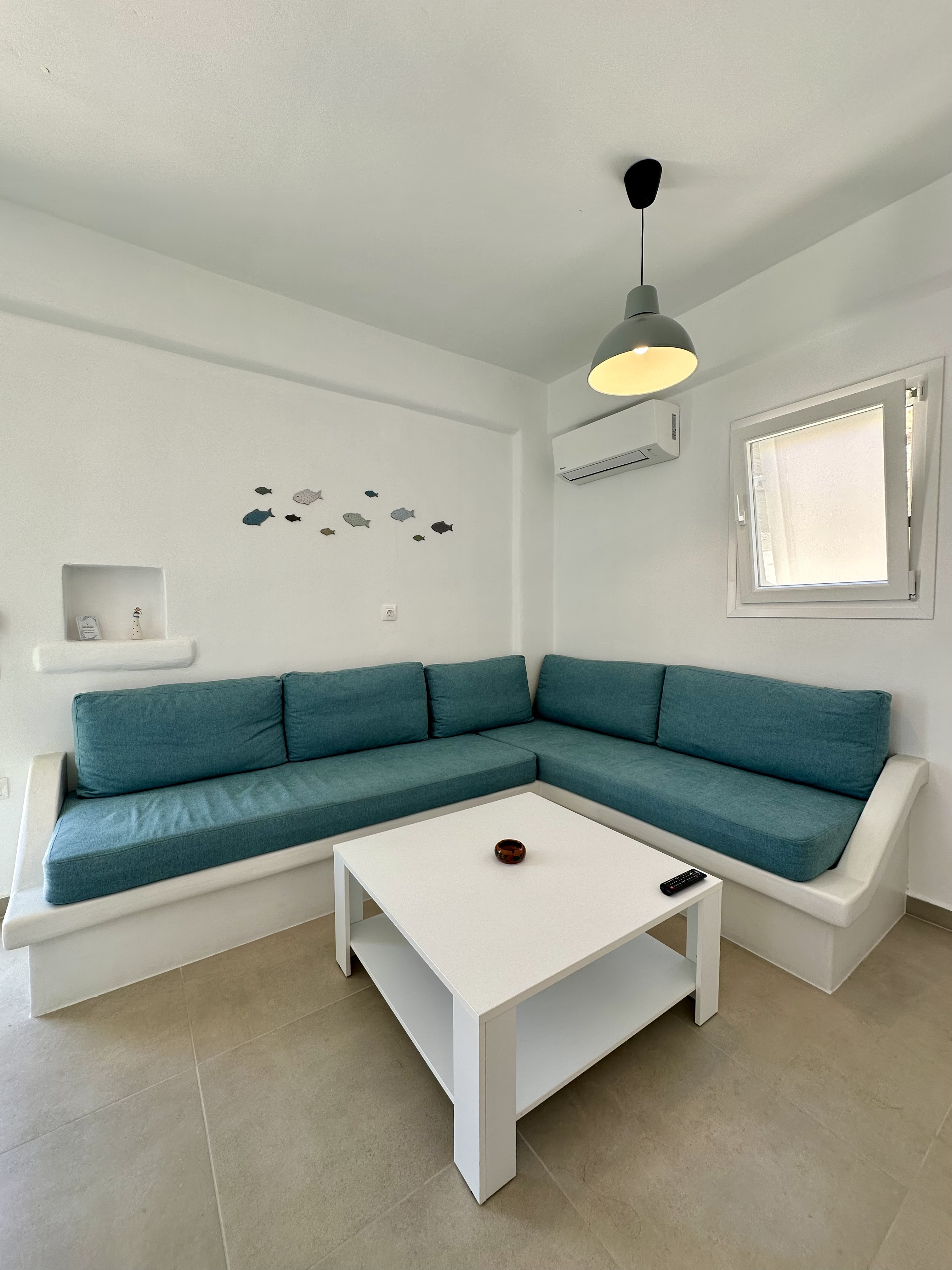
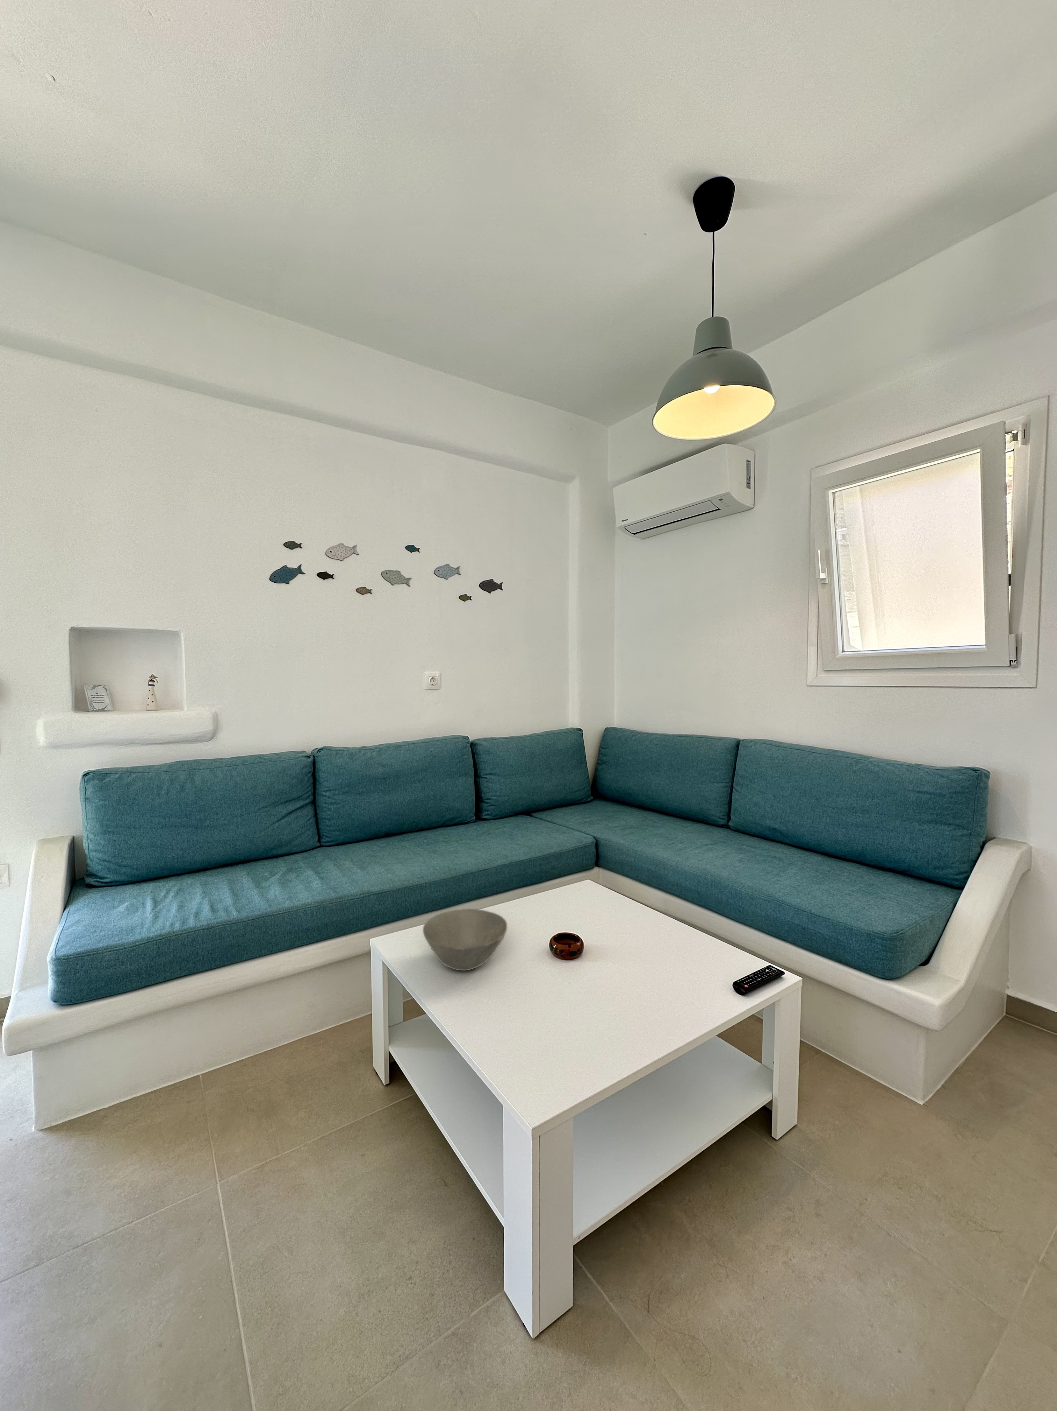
+ bowl (465, 945)
